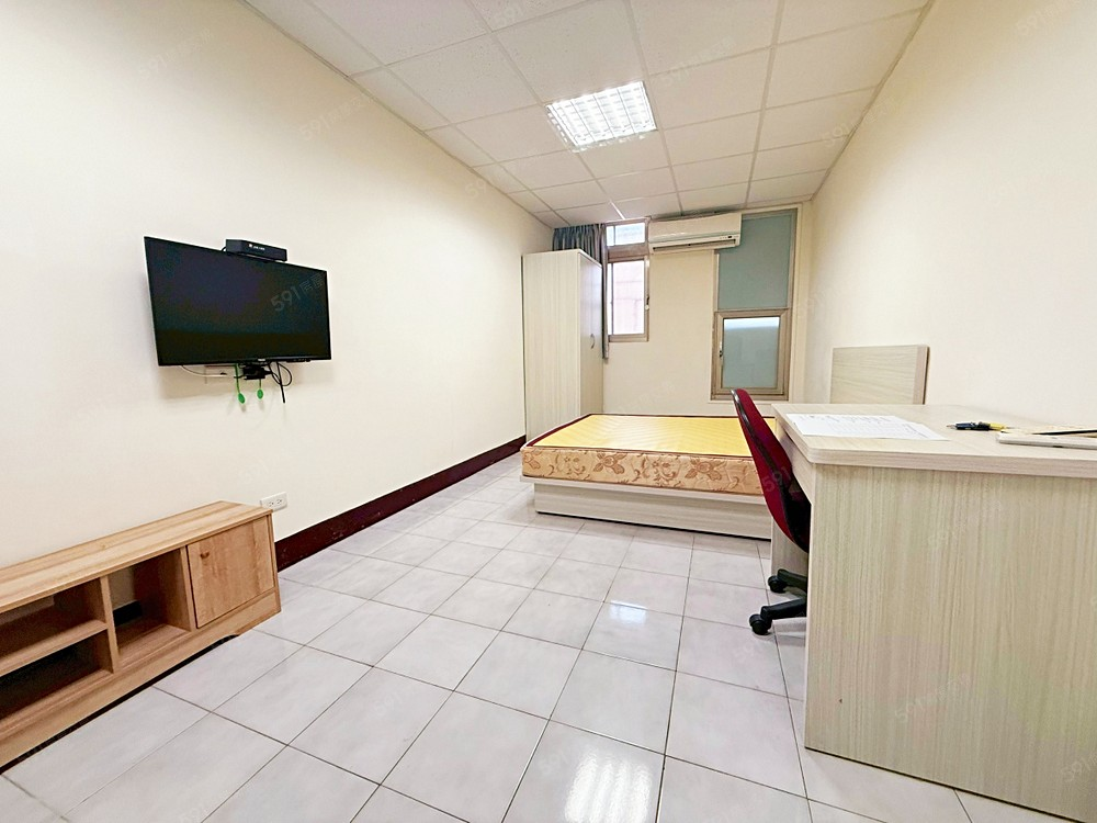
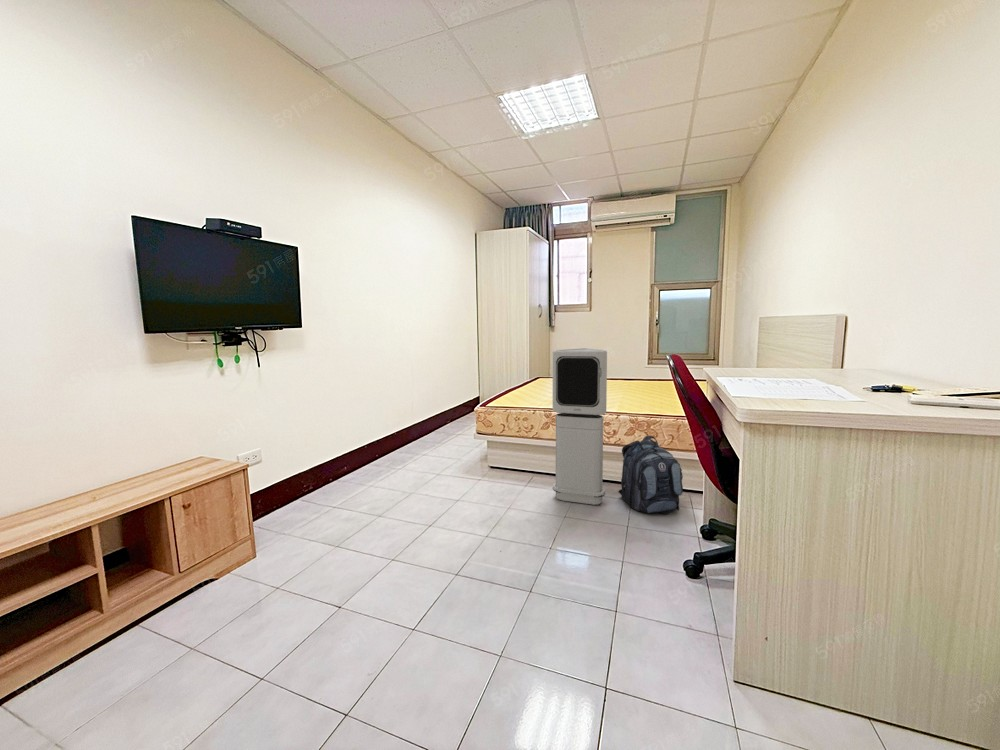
+ backpack (649, 469)
+ air purifier (581, 422)
